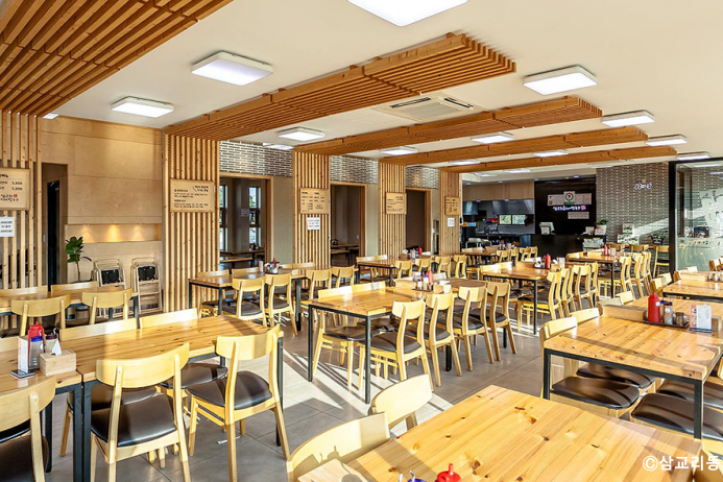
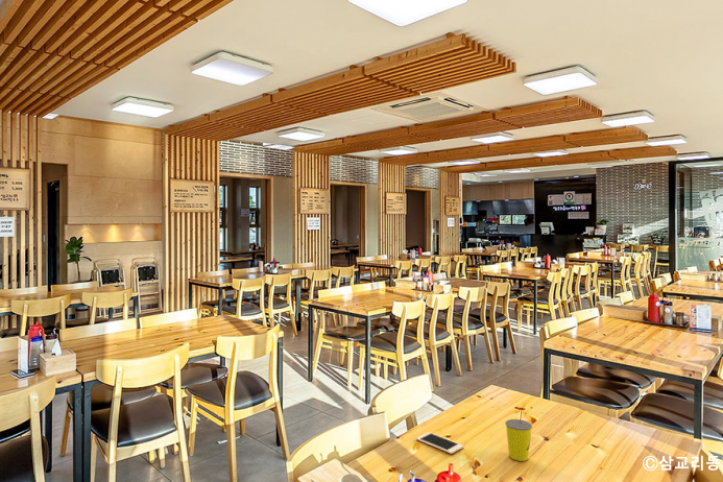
+ cell phone (439, 442)
+ straw (518, 433)
